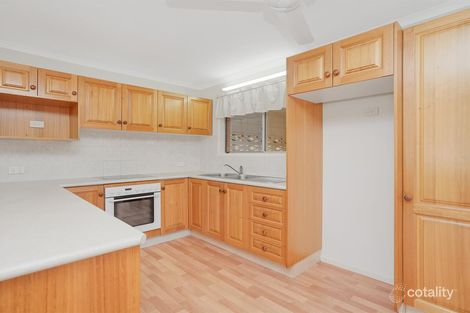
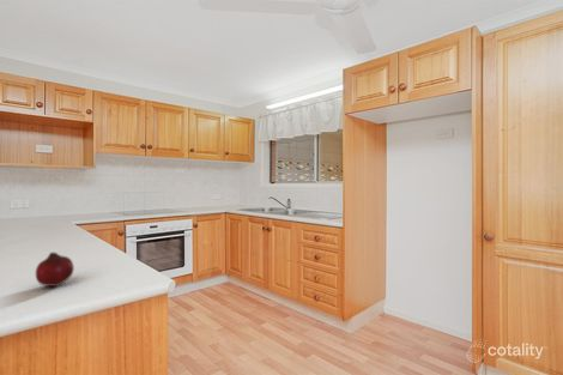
+ fruit (54, 268)
